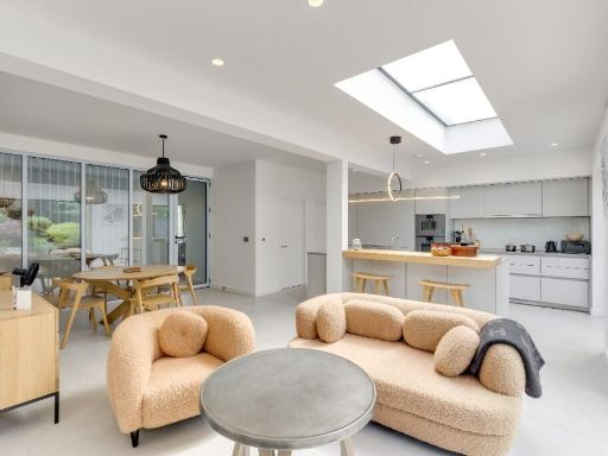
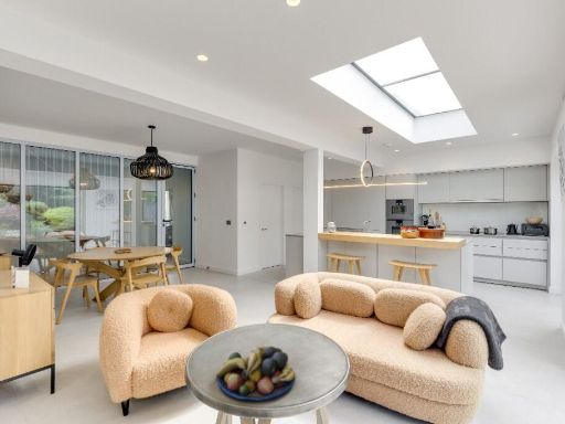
+ fruit bowl (256, 364)
